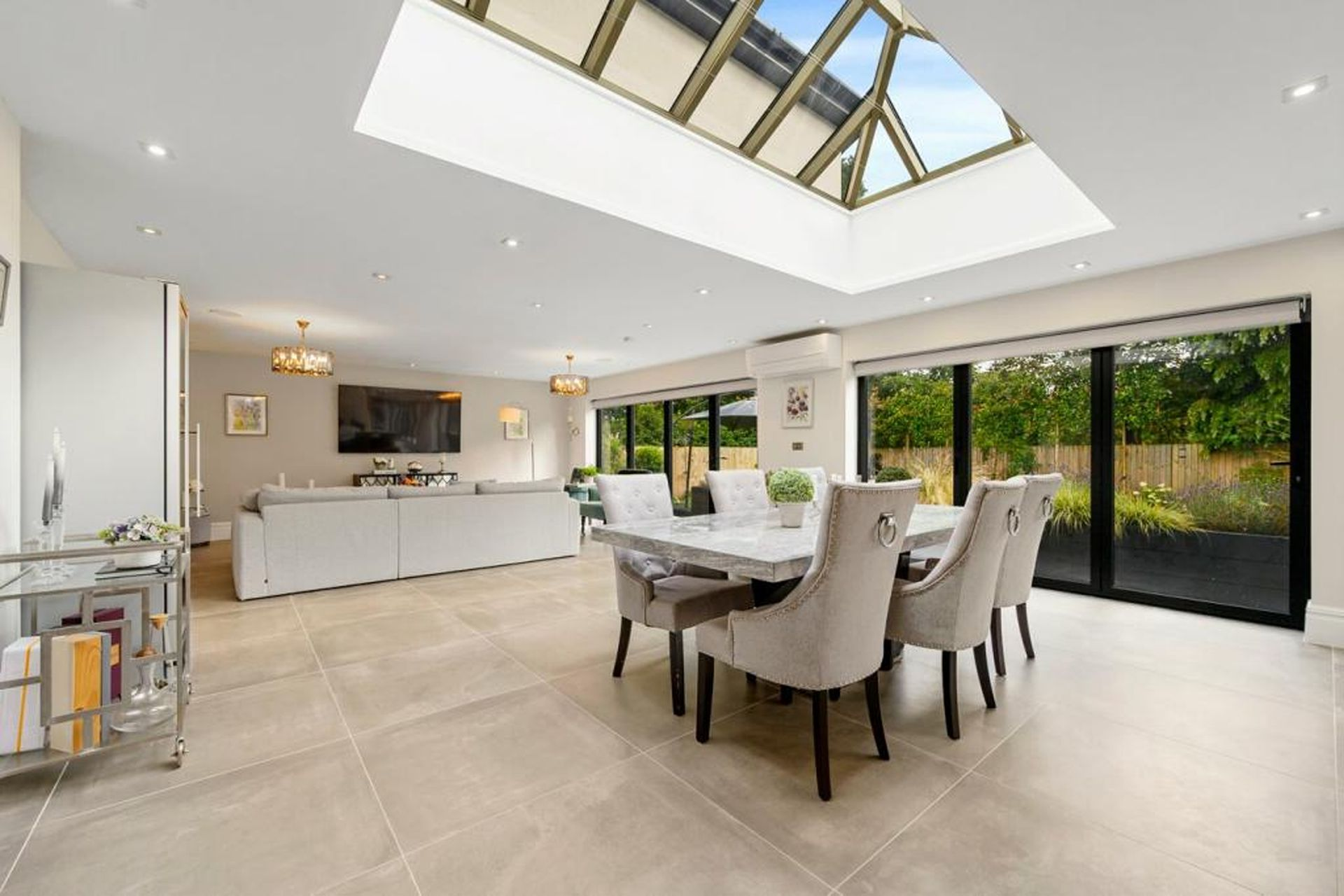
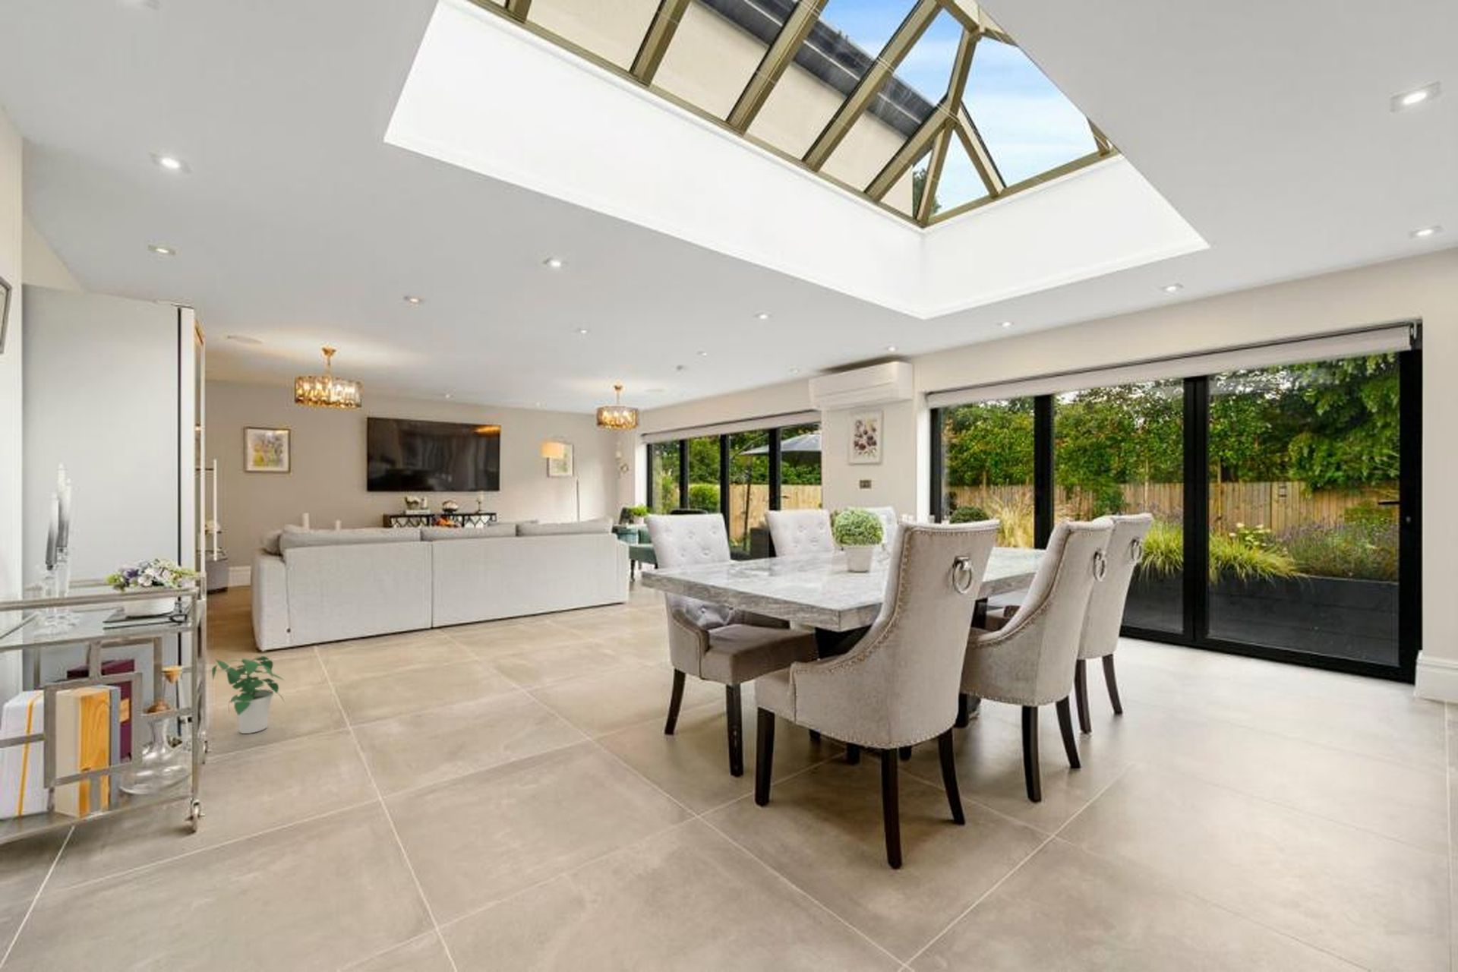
+ potted plant (250, 692)
